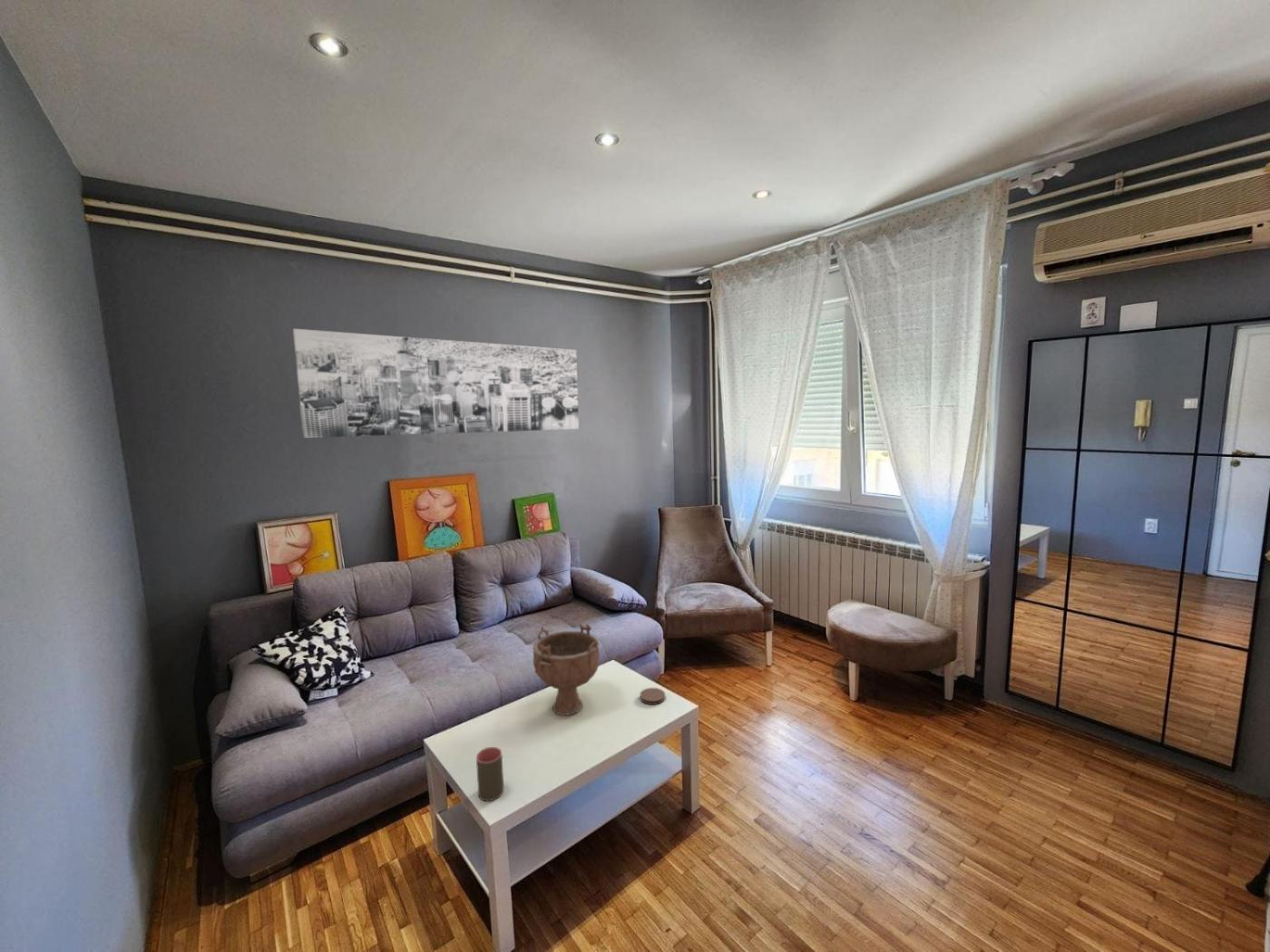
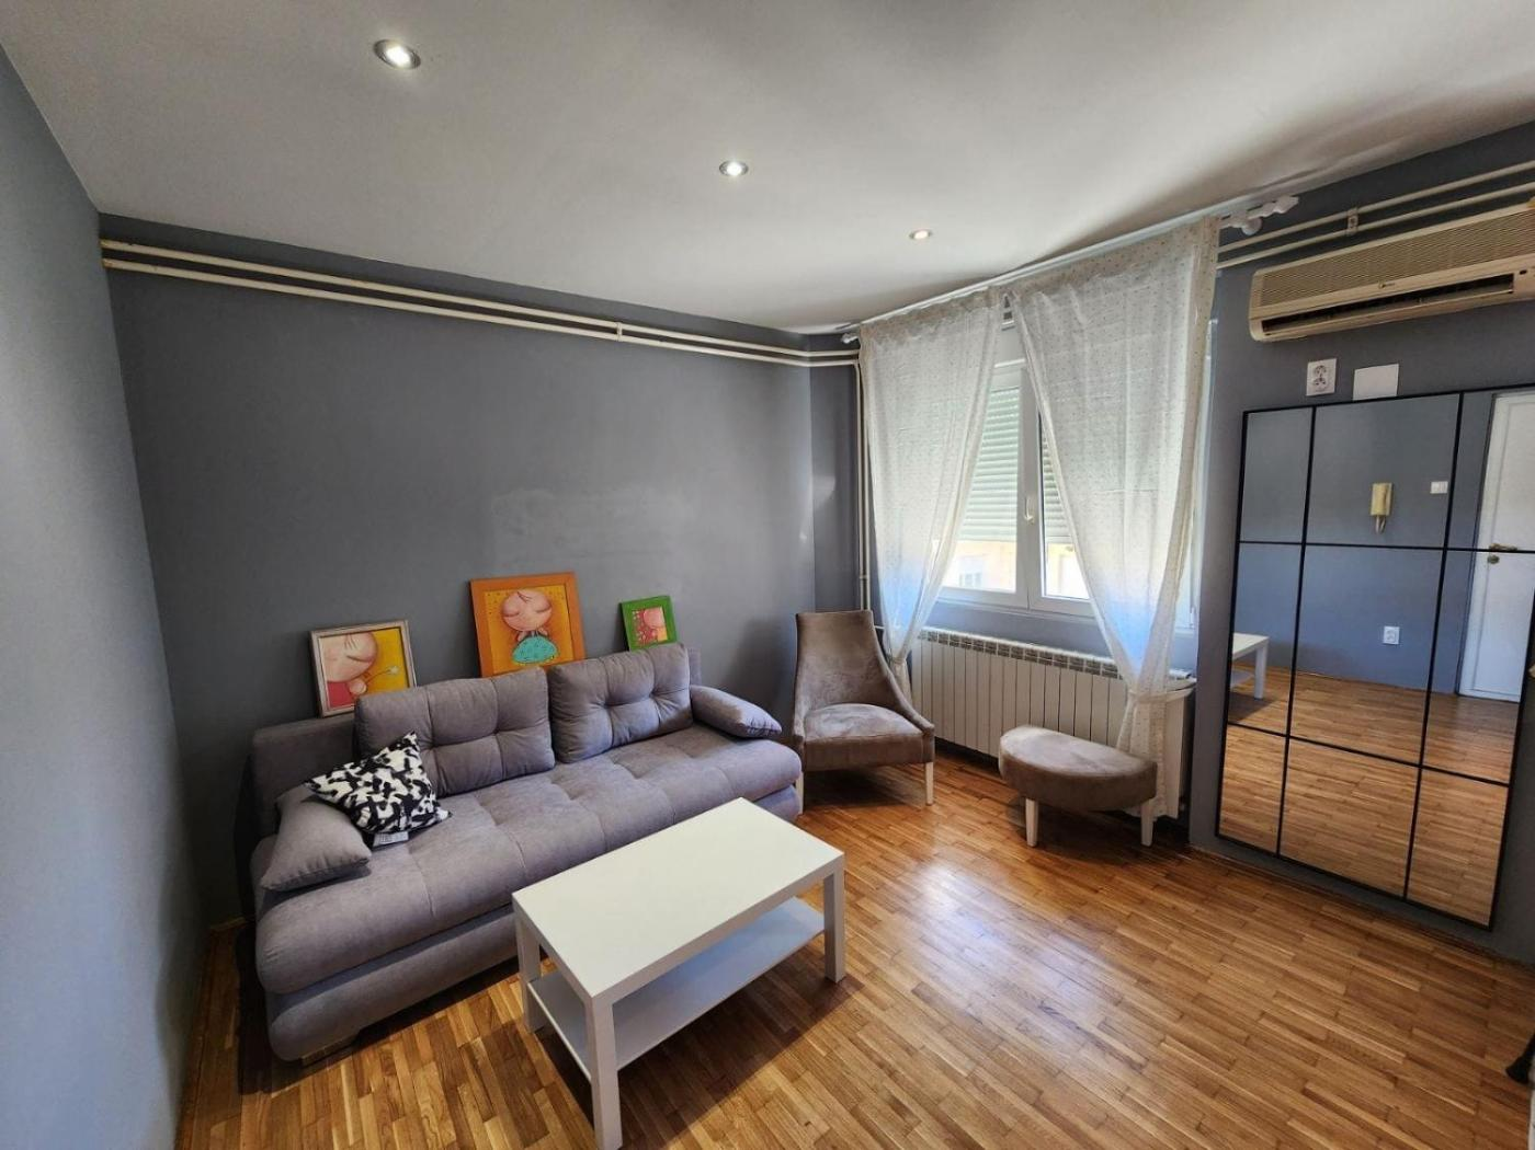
- wall art (459, 387)
- decorative bowl (567, 670)
- coaster (652, 695)
- cup (490, 773)
